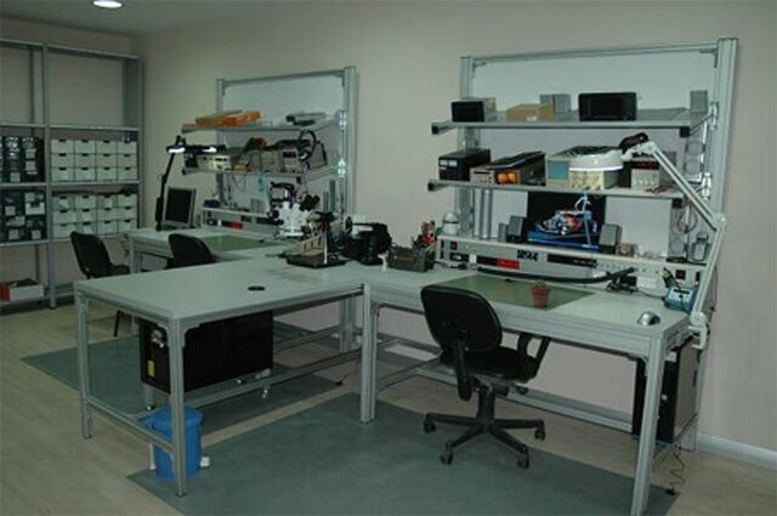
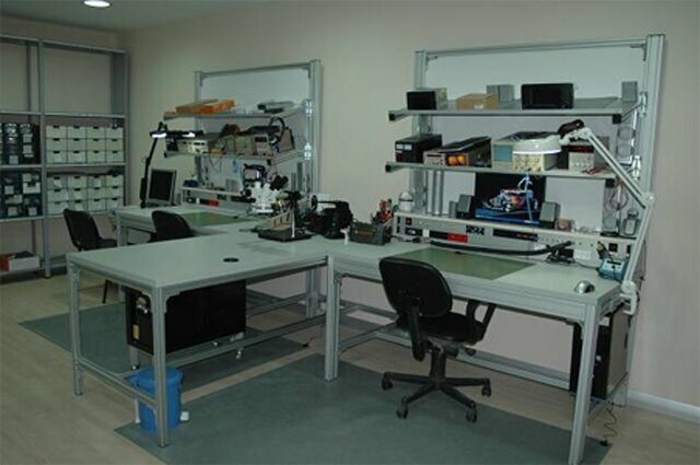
- potted succulent (540, 291)
